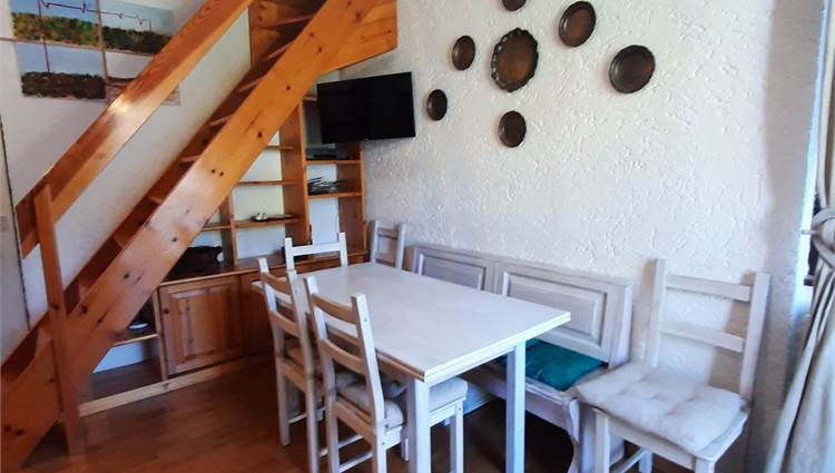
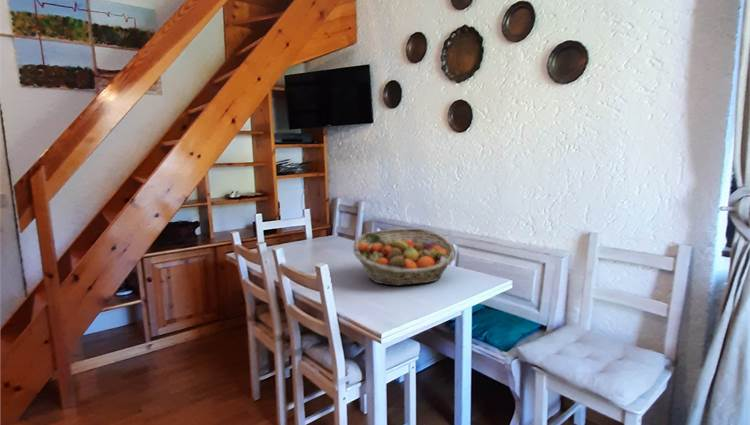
+ fruit basket (404, 255)
